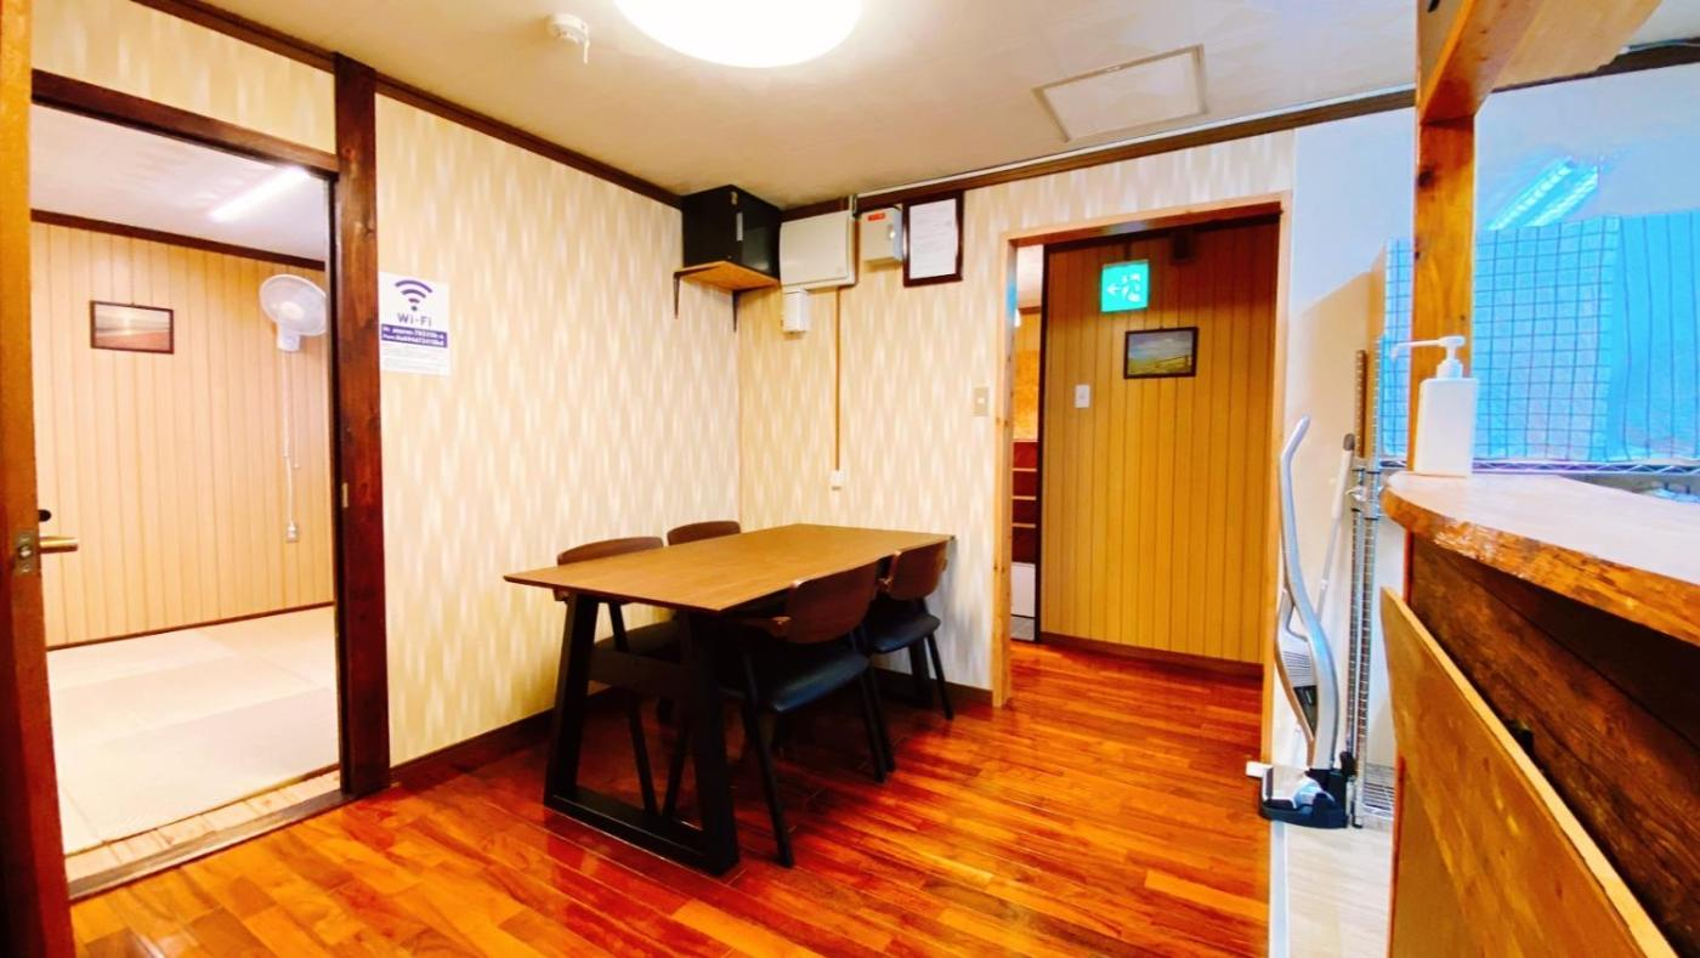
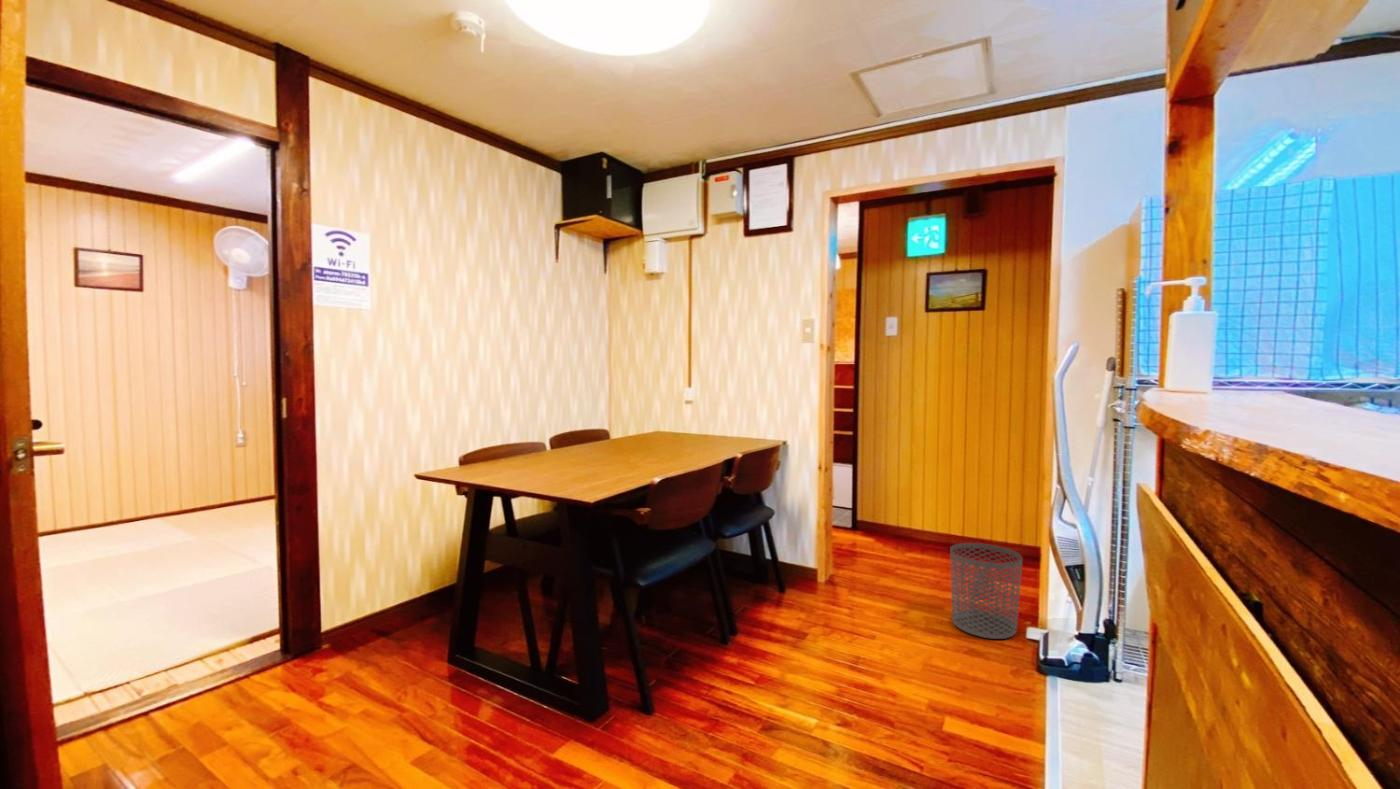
+ waste bin (984, 589)
